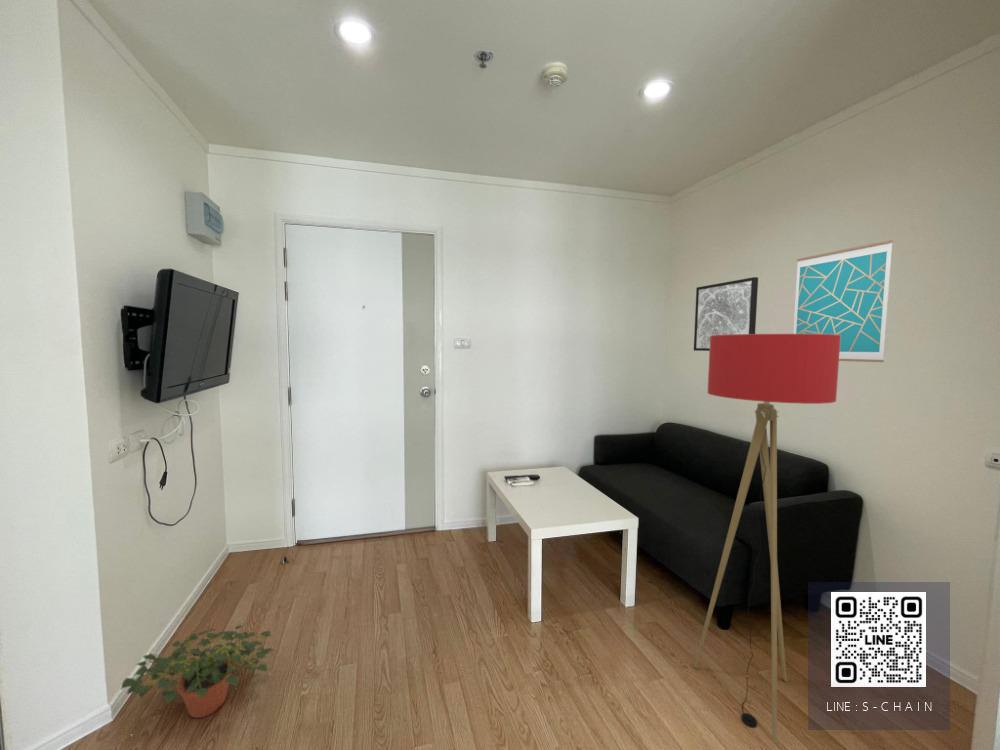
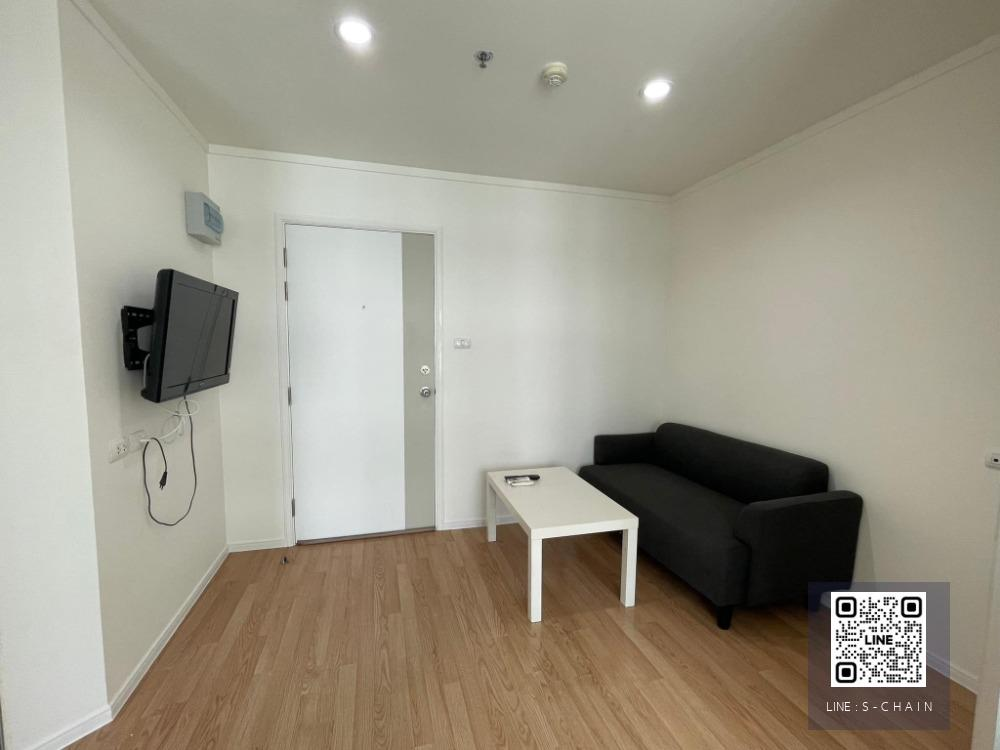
- wall art (723, 317)
- wall art (836, 306)
- floor lamp (758, 521)
- potted plant (206, 668)
